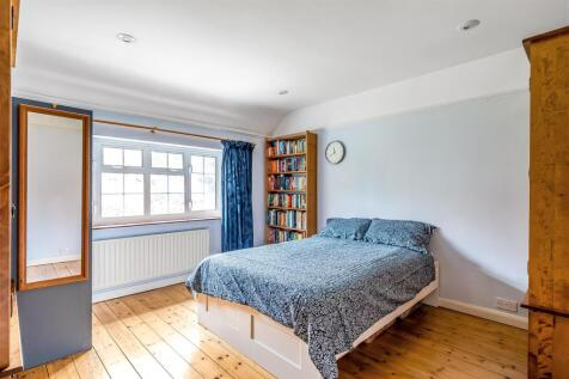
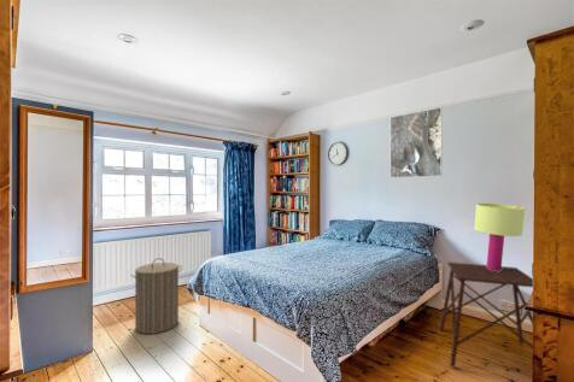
+ laundry hamper (157, 290)
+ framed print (414, 145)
+ table lamp (493, 236)
+ side table (488, 312)
